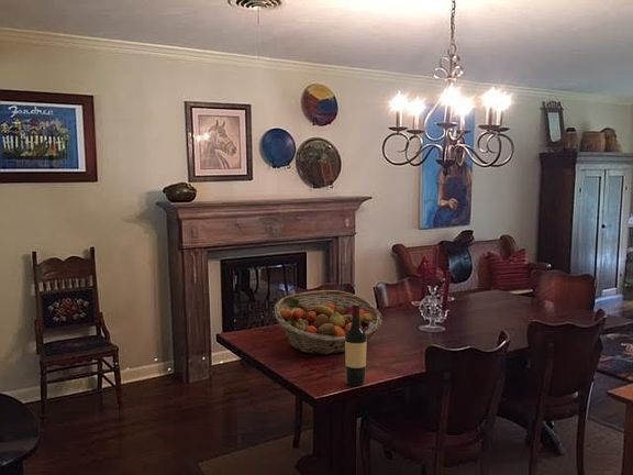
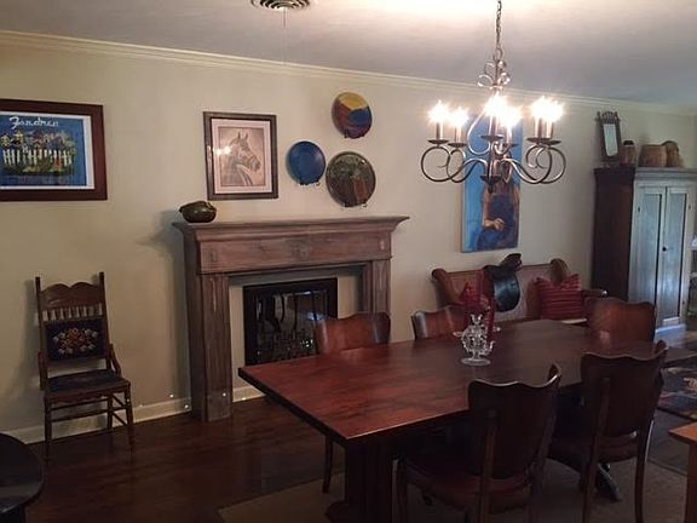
- wine bottle (355, 343)
- fruit basket (327, 321)
